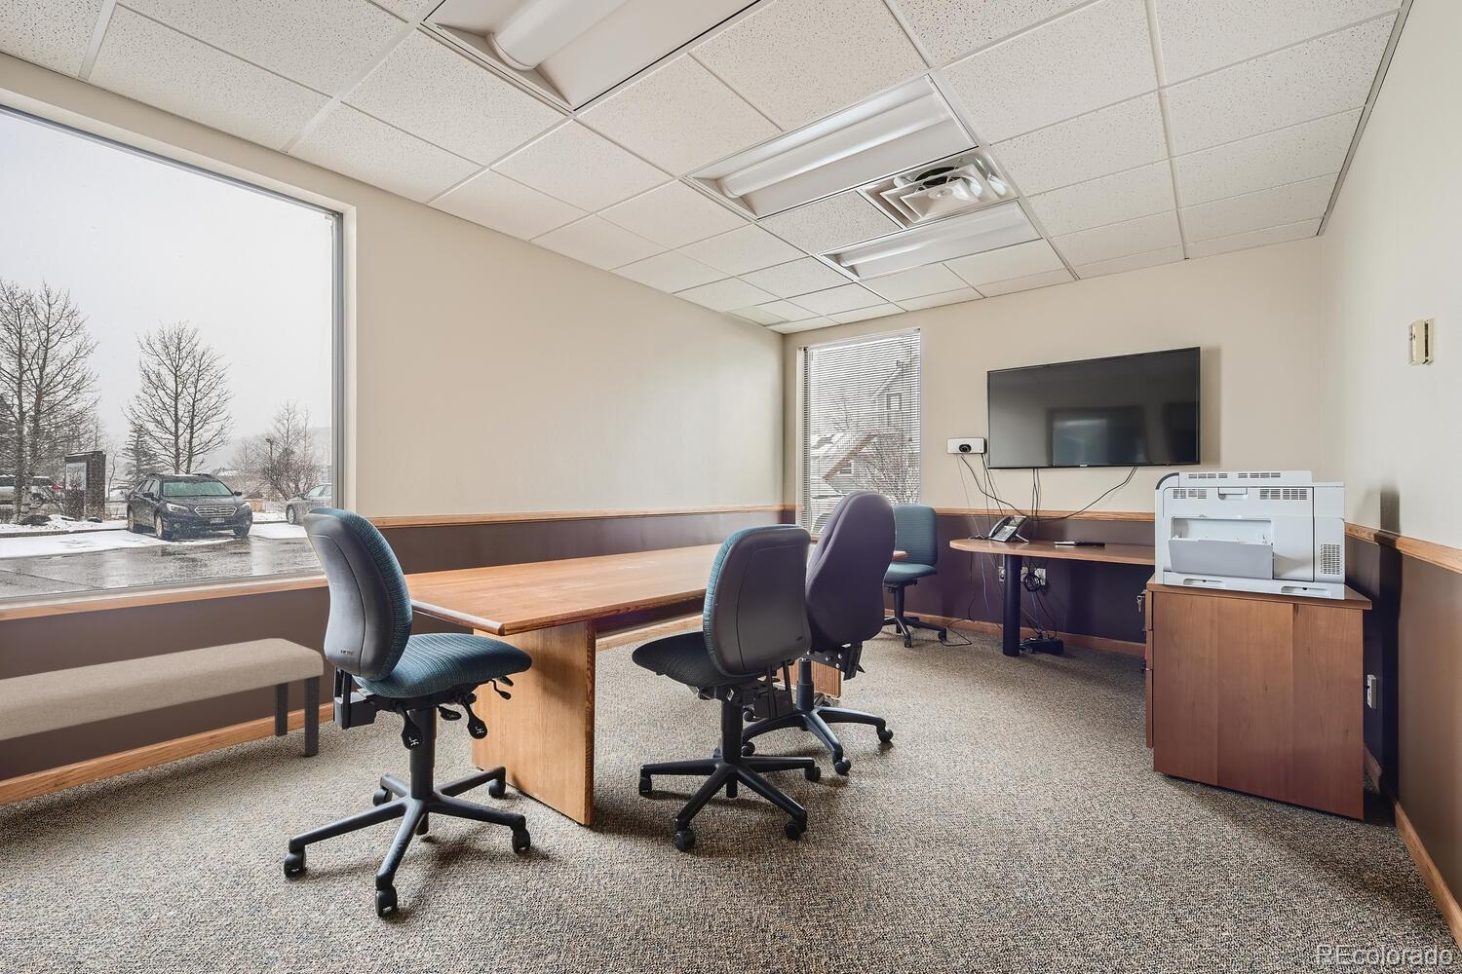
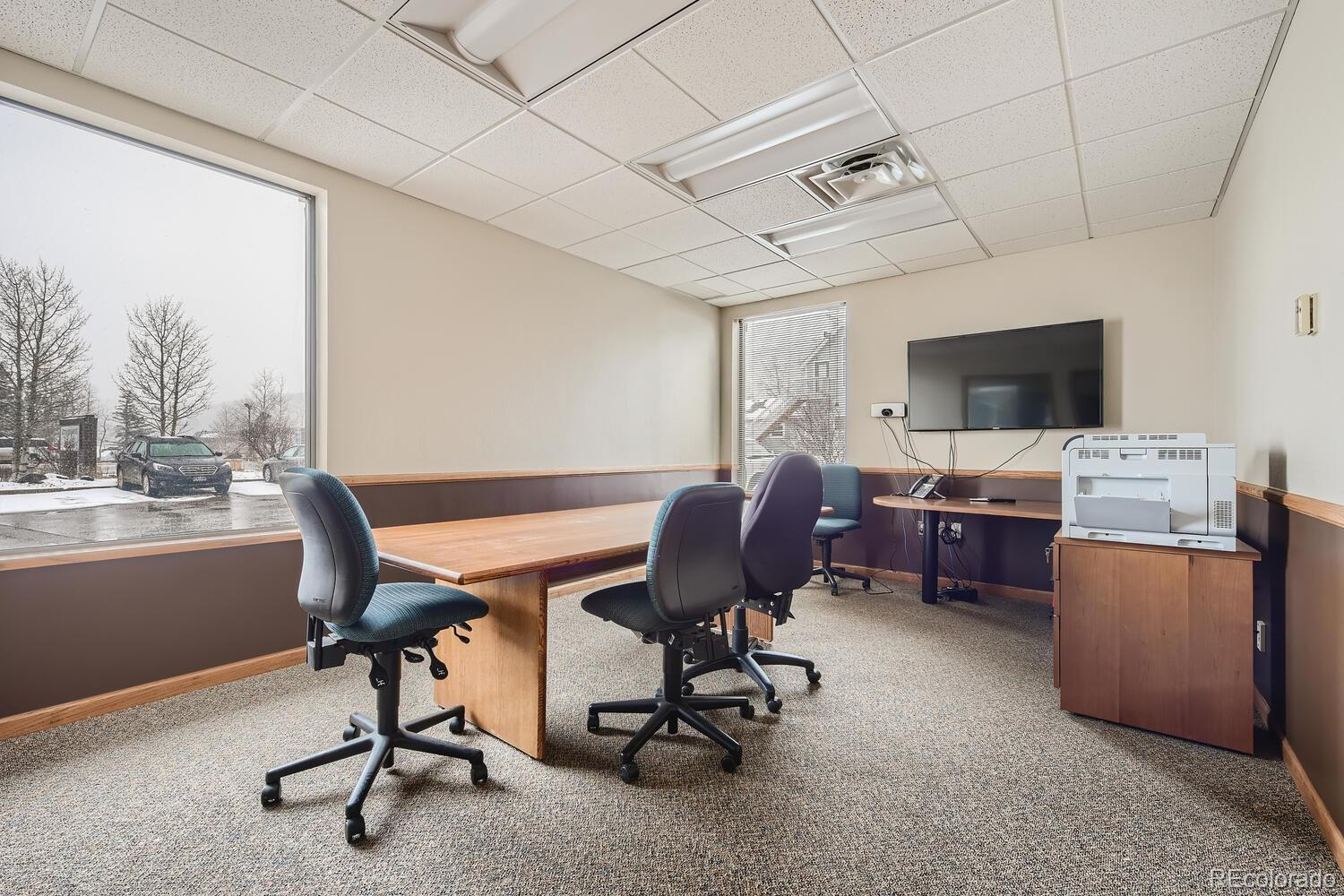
- bench (147, 710)
